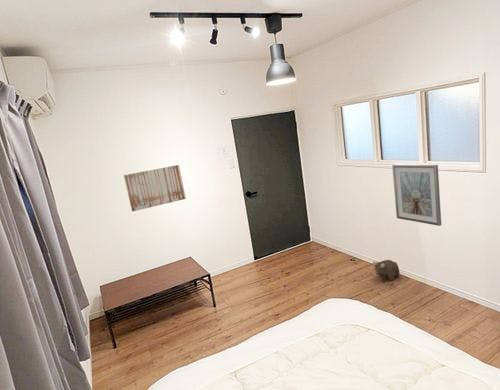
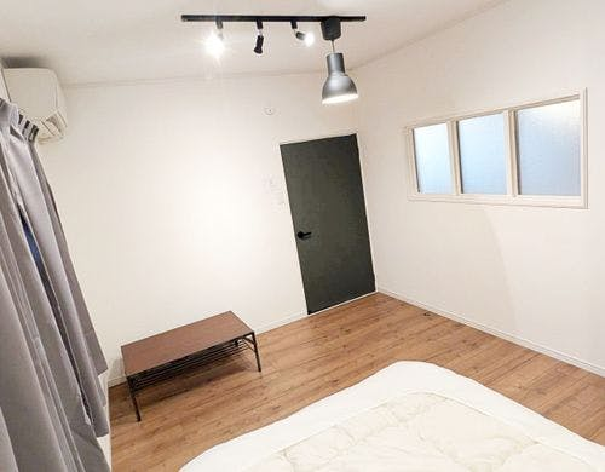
- plush toy (386, 268)
- picture frame (415, 193)
- wall art (156, 187)
